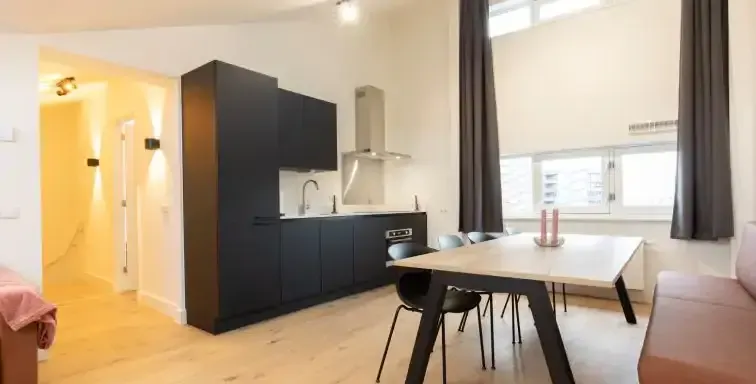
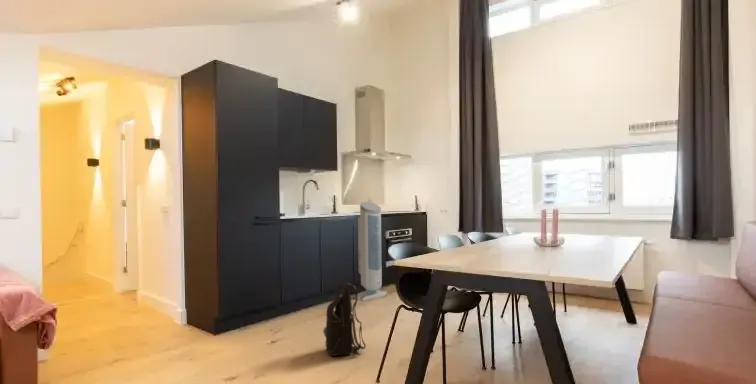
+ shoulder bag (343, 316)
+ air purifier (370, 248)
